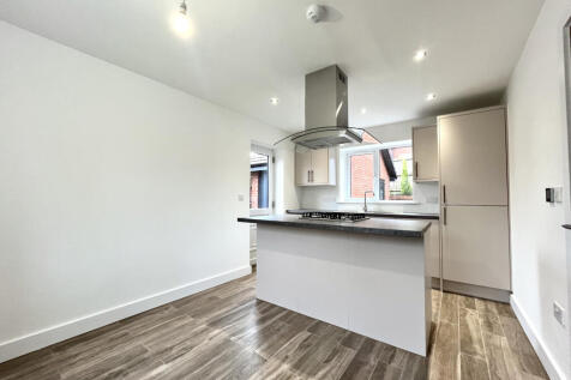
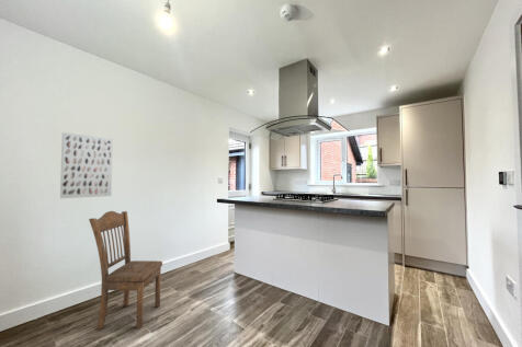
+ wall art (88, 166)
+ dining chair (130, 263)
